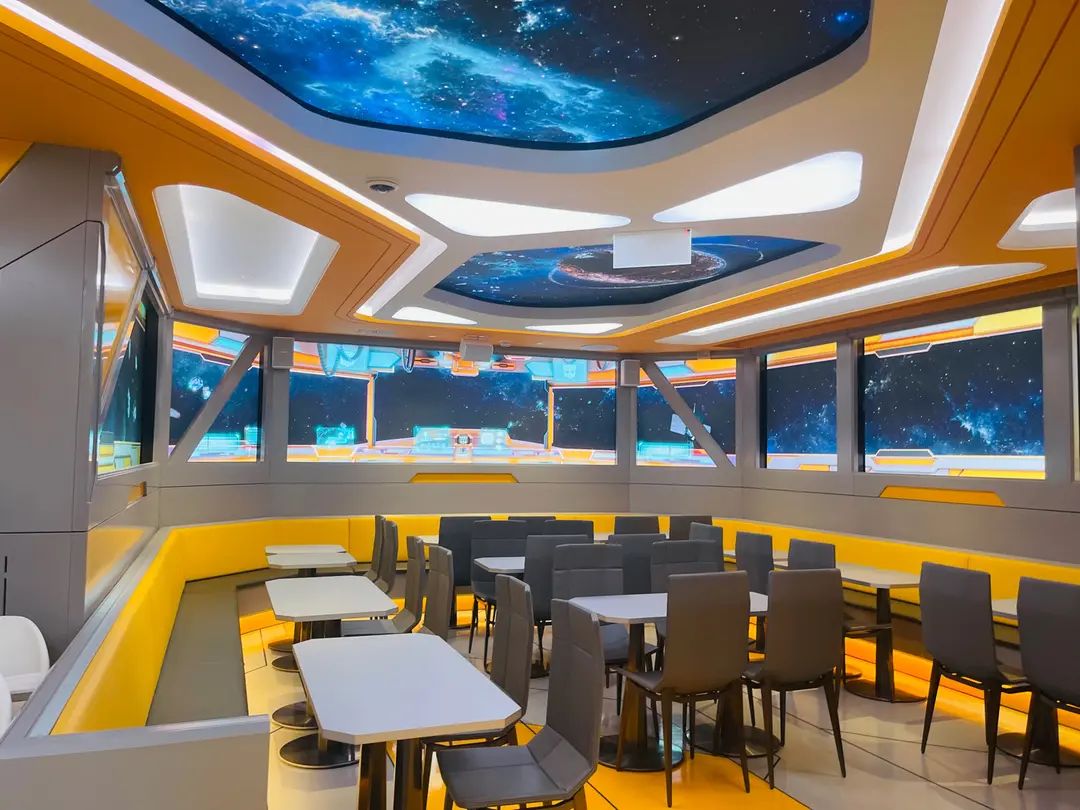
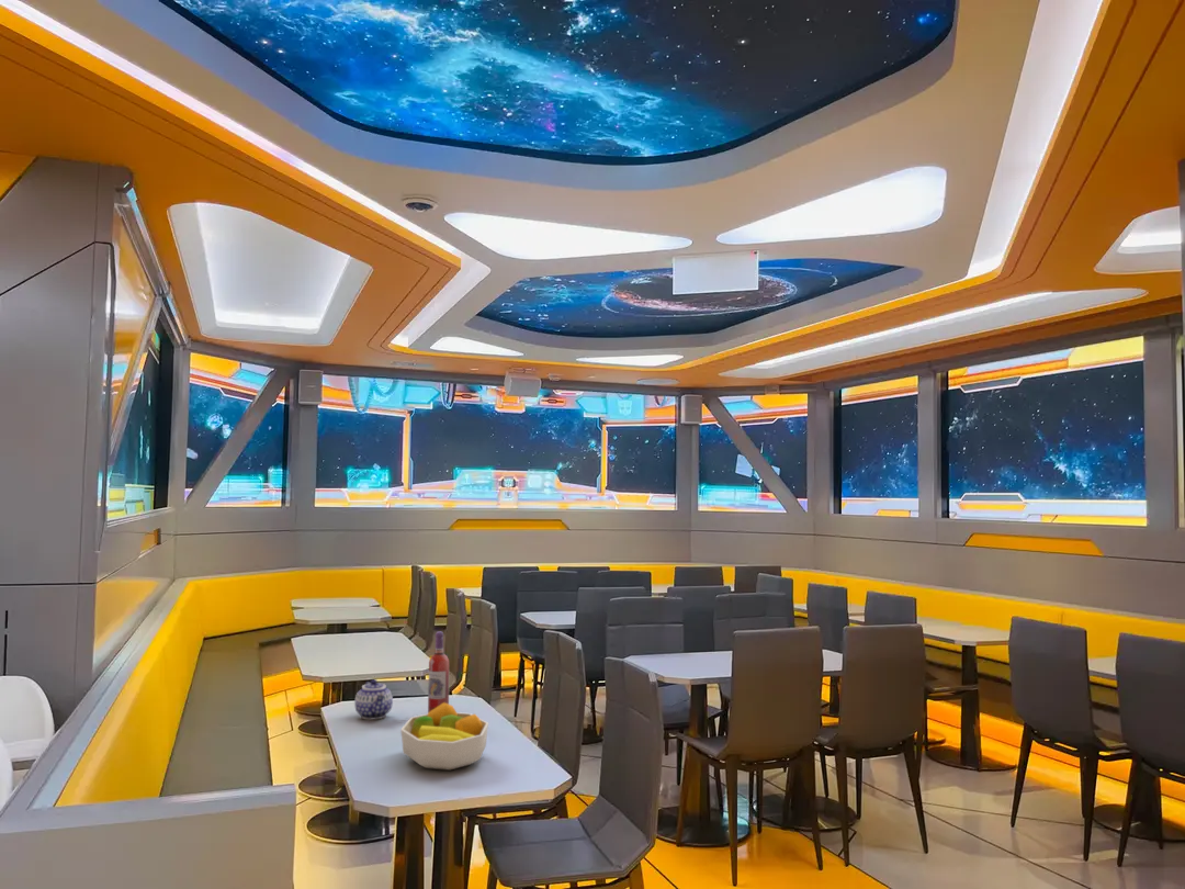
+ wine bottle (439, 673)
+ fruit bowl (444, 734)
+ teapot (373, 697)
